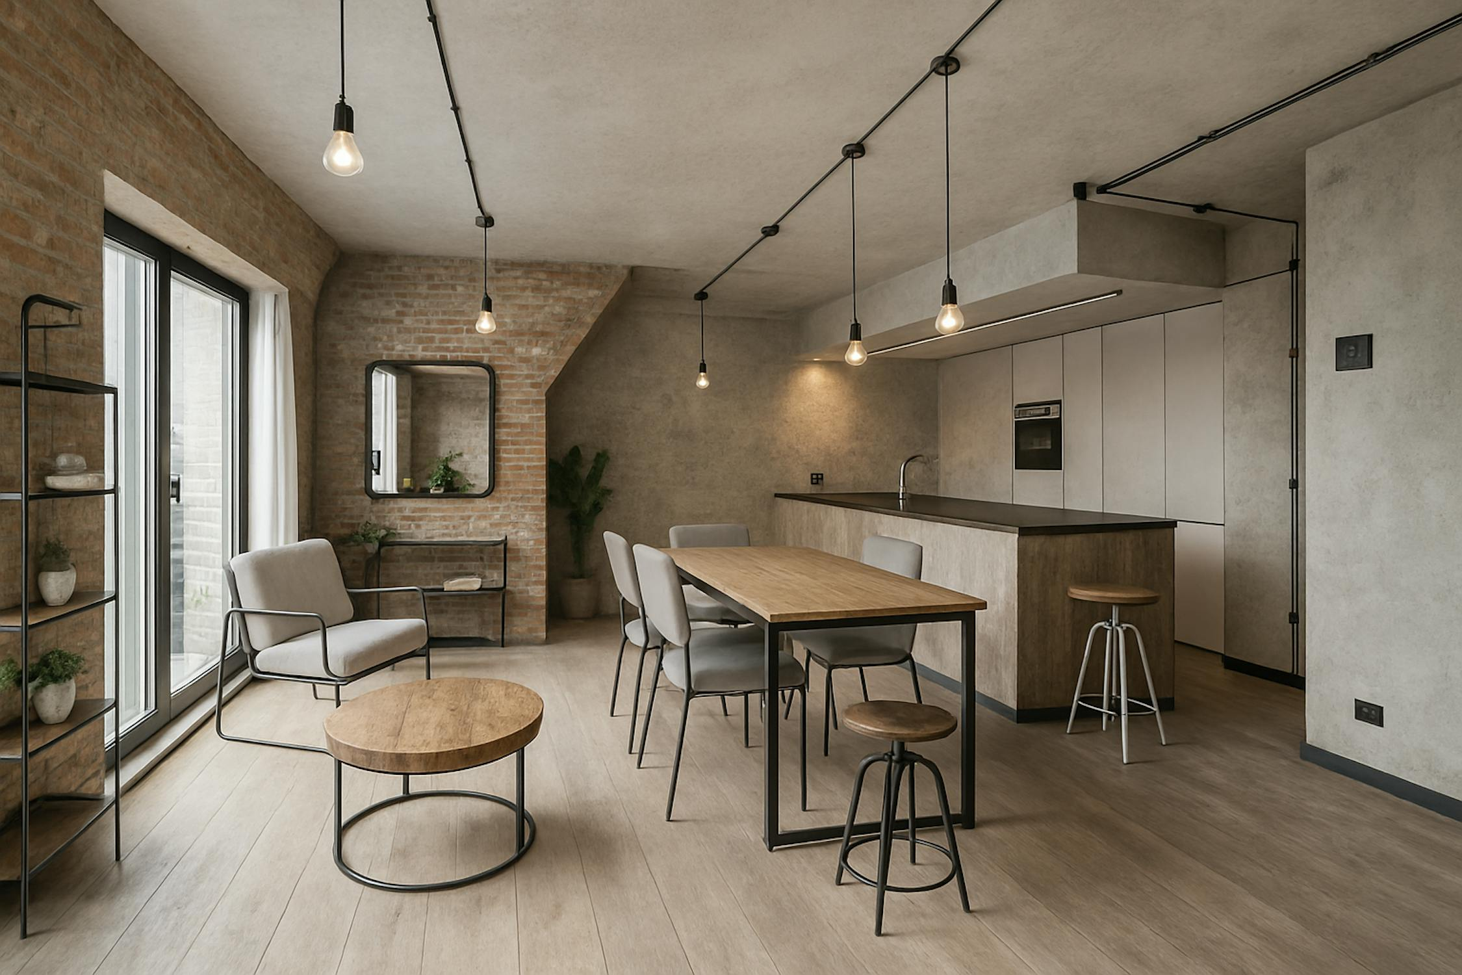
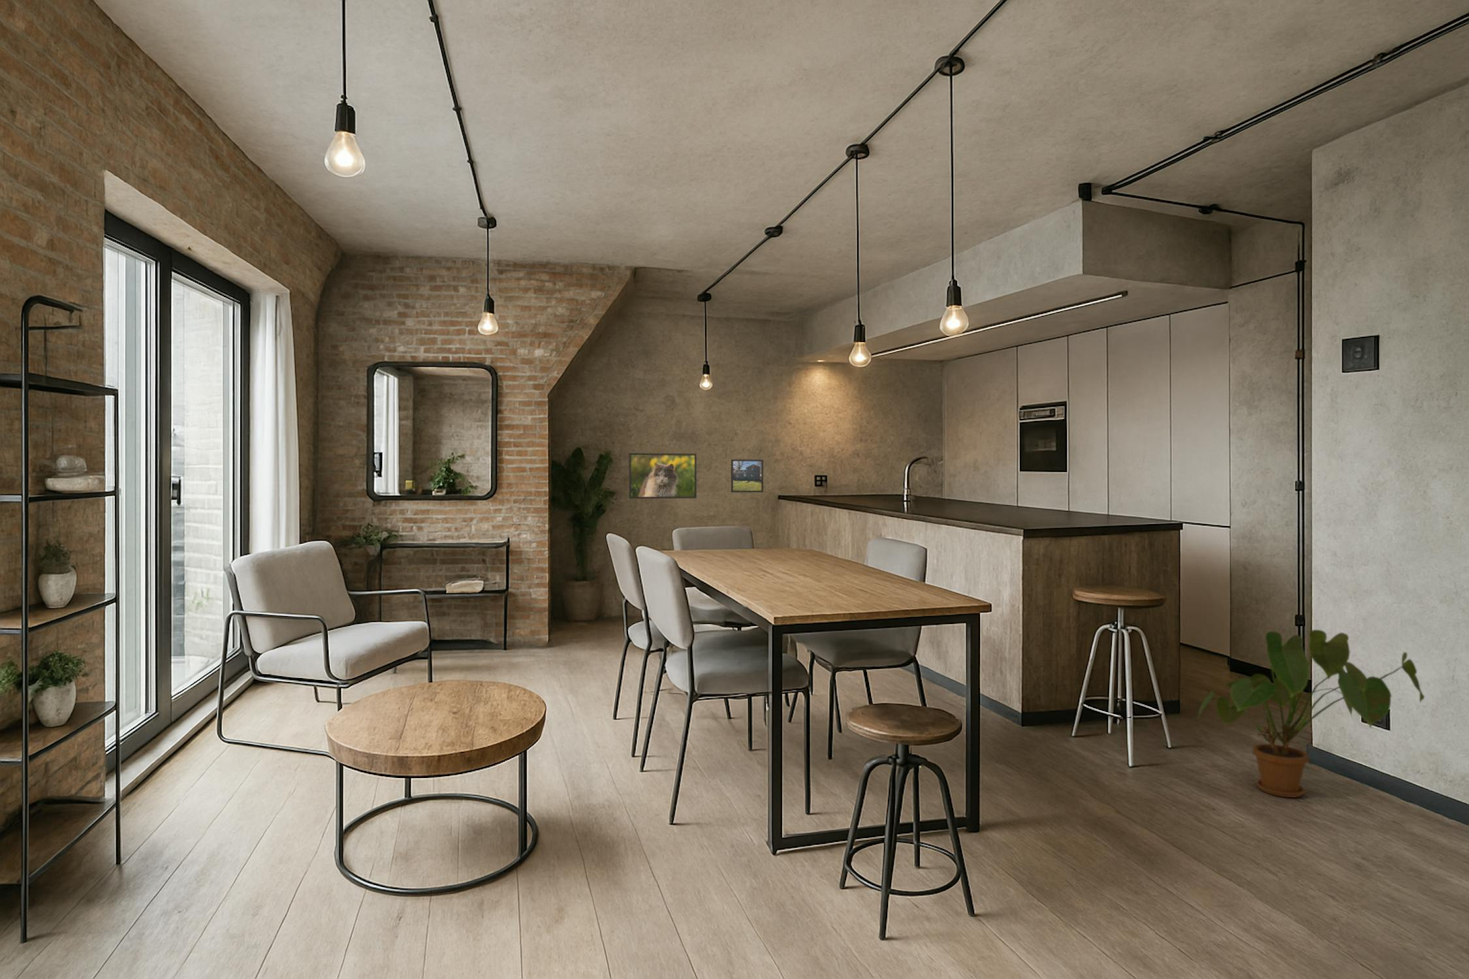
+ house plant (1307, 712)
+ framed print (662, 475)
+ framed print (747, 475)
